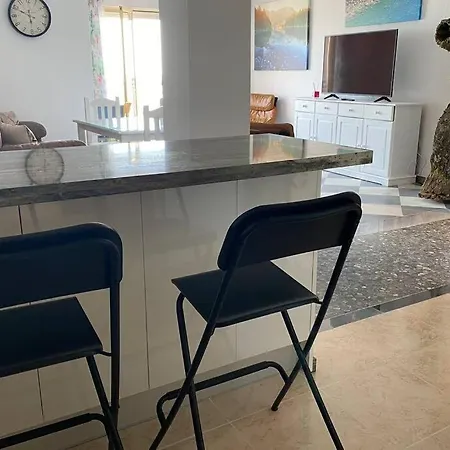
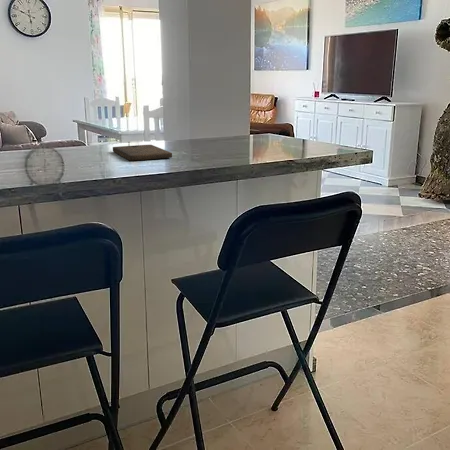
+ cutting board (141, 152)
